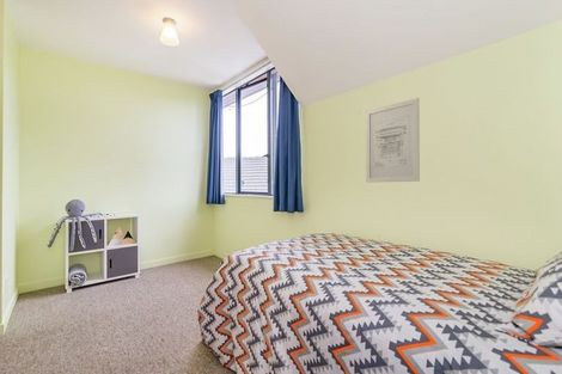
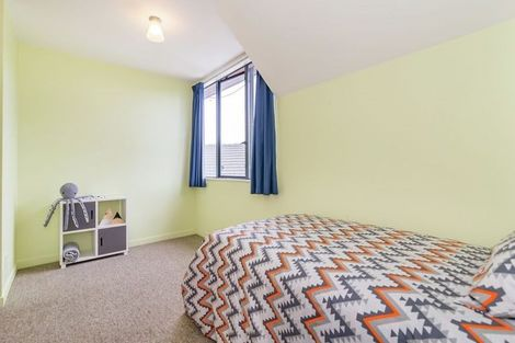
- wall art (390, 143)
